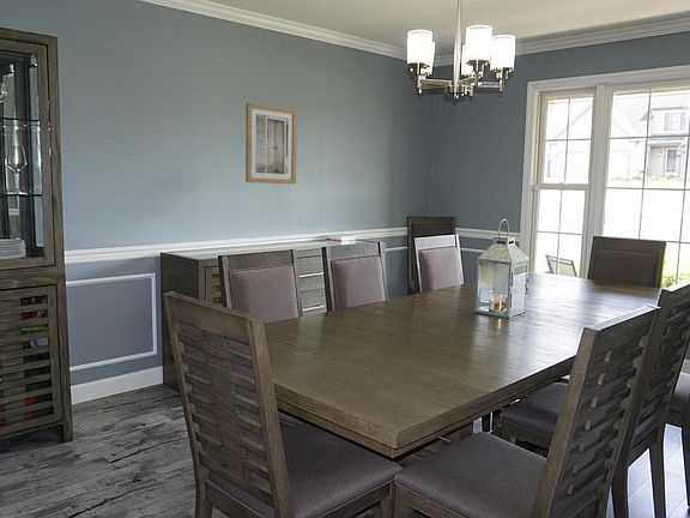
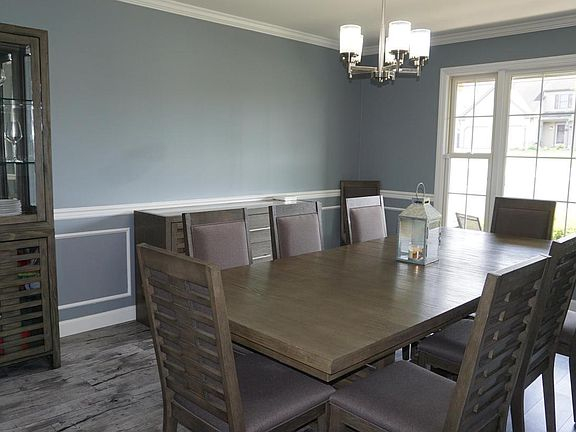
- wall art (272, 145)
